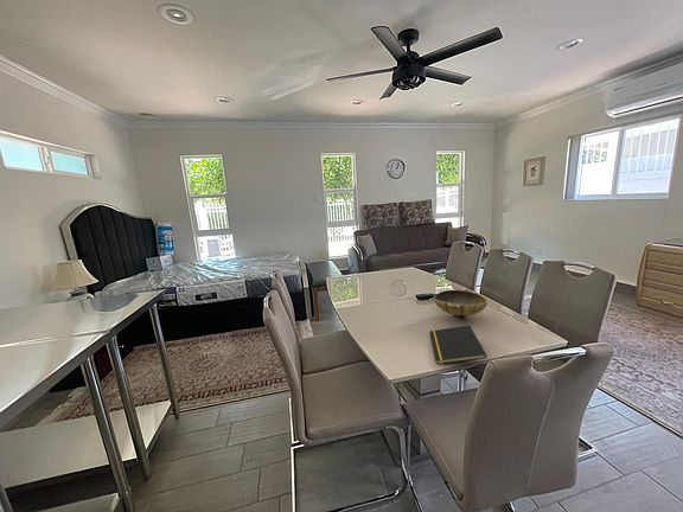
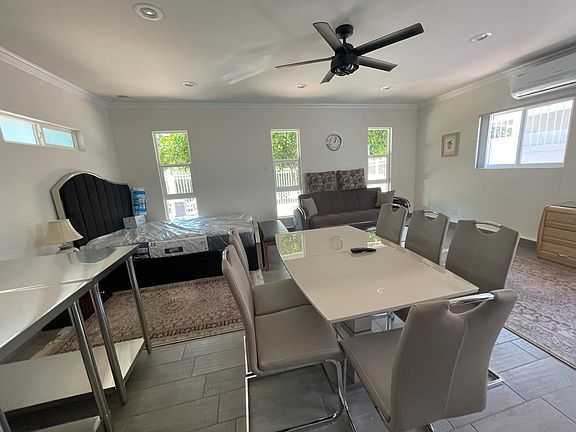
- notepad (454, 343)
- bowl (459, 306)
